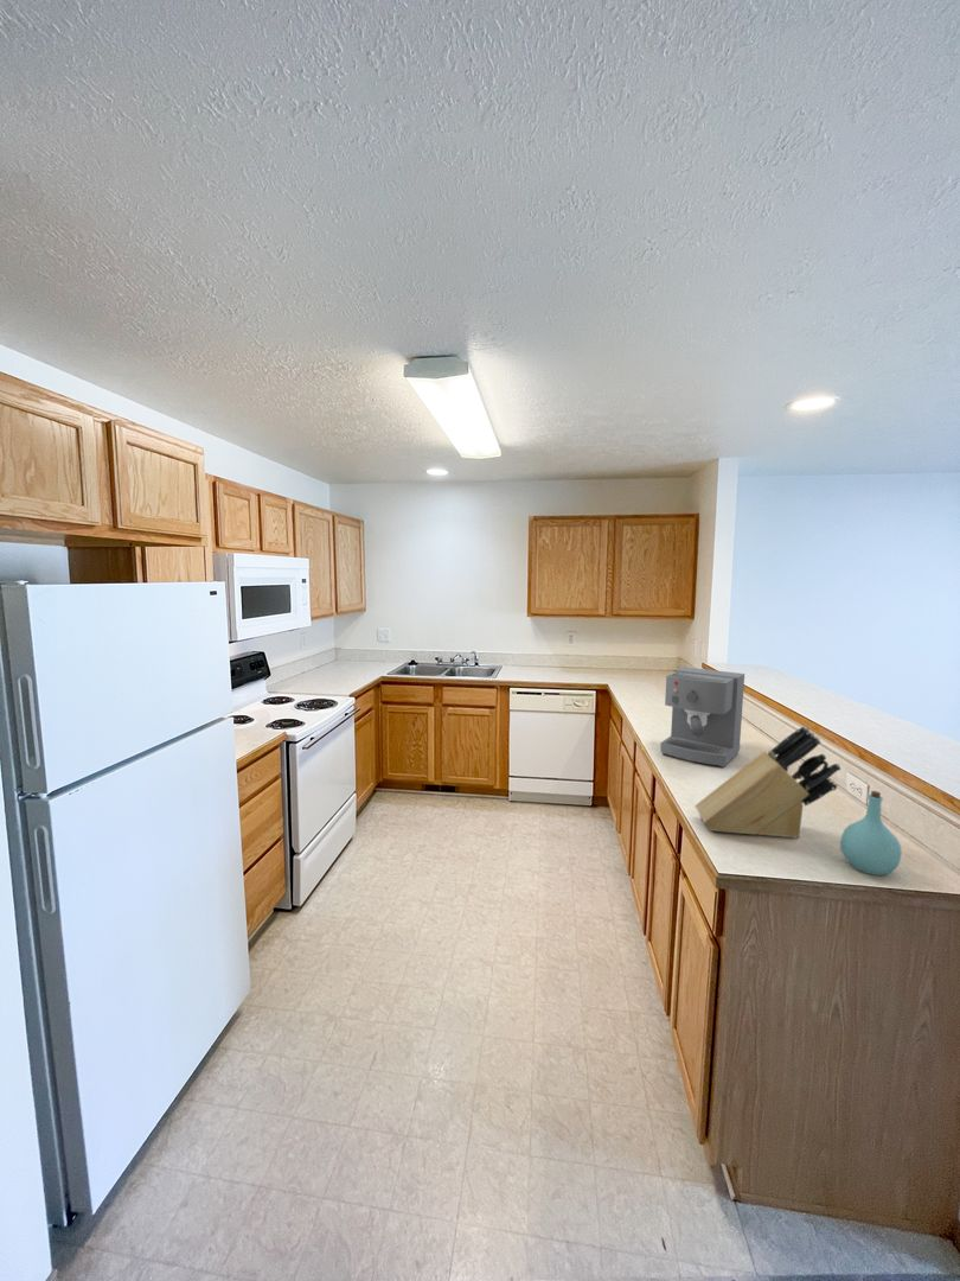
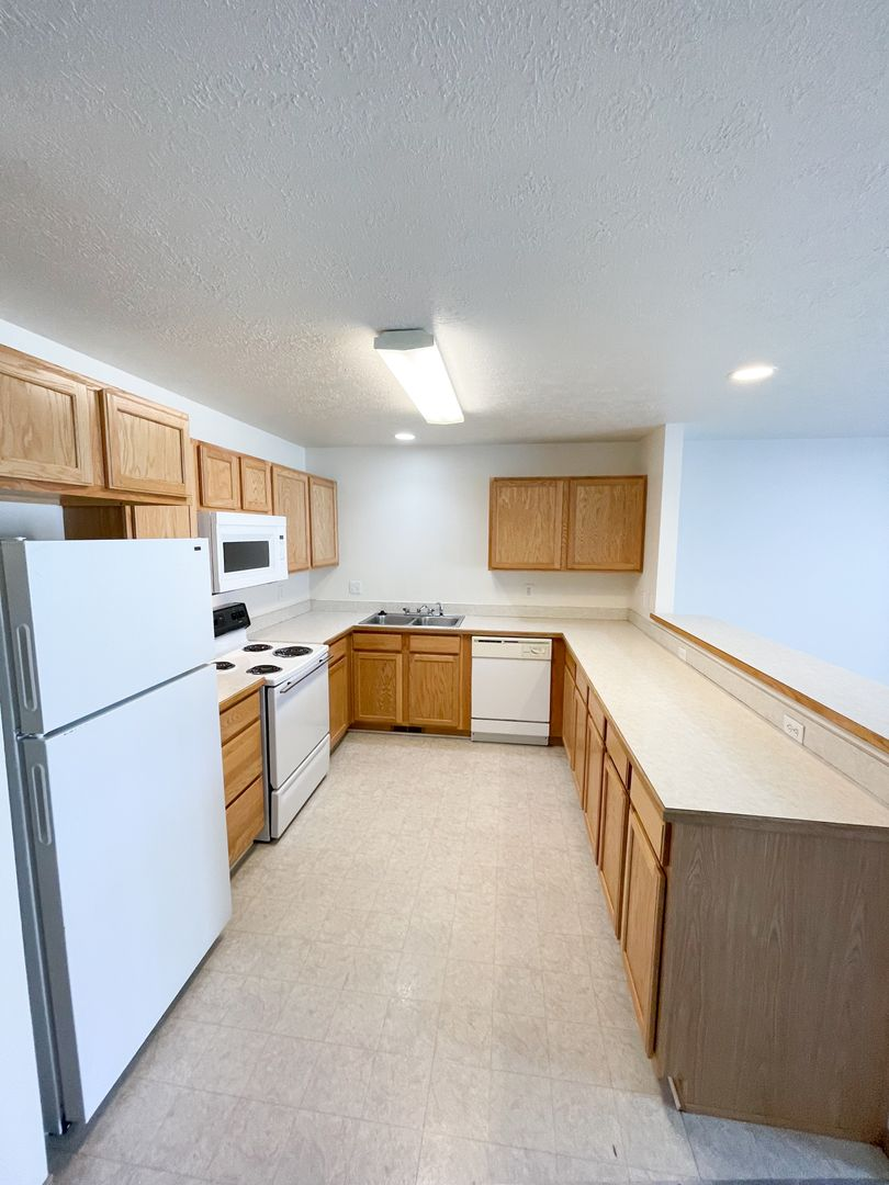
- knife block (764, 778)
- coffee maker (705, 715)
- bottle (871, 829)
